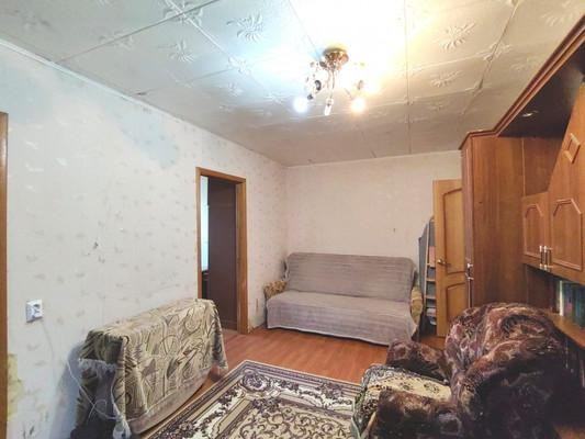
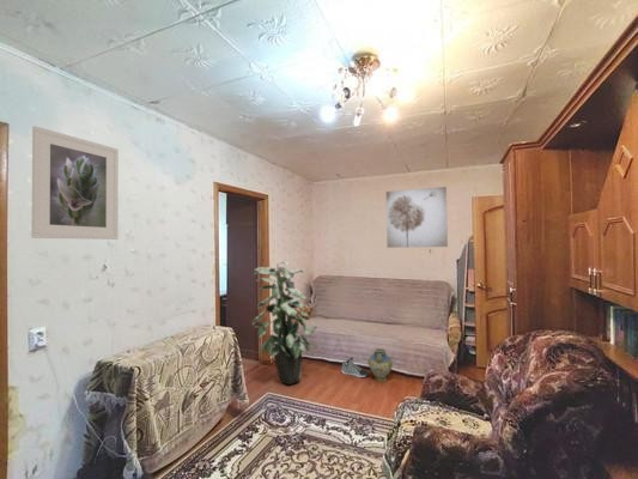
+ wall art (415, 218)
+ sneaker (354, 366)
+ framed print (79, 188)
+ ceramic jug (379, 364)
+ indoor plant (282, 321)
